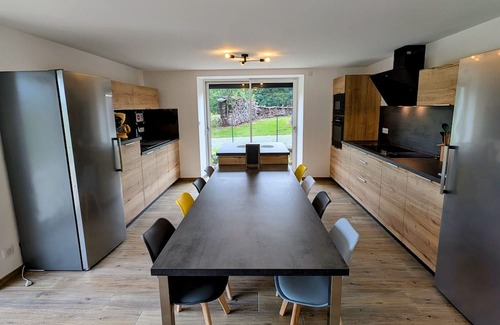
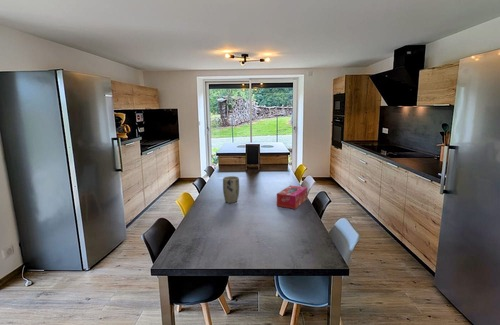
+ plant pot (231, 189)
+ tissue box (292, 196)
